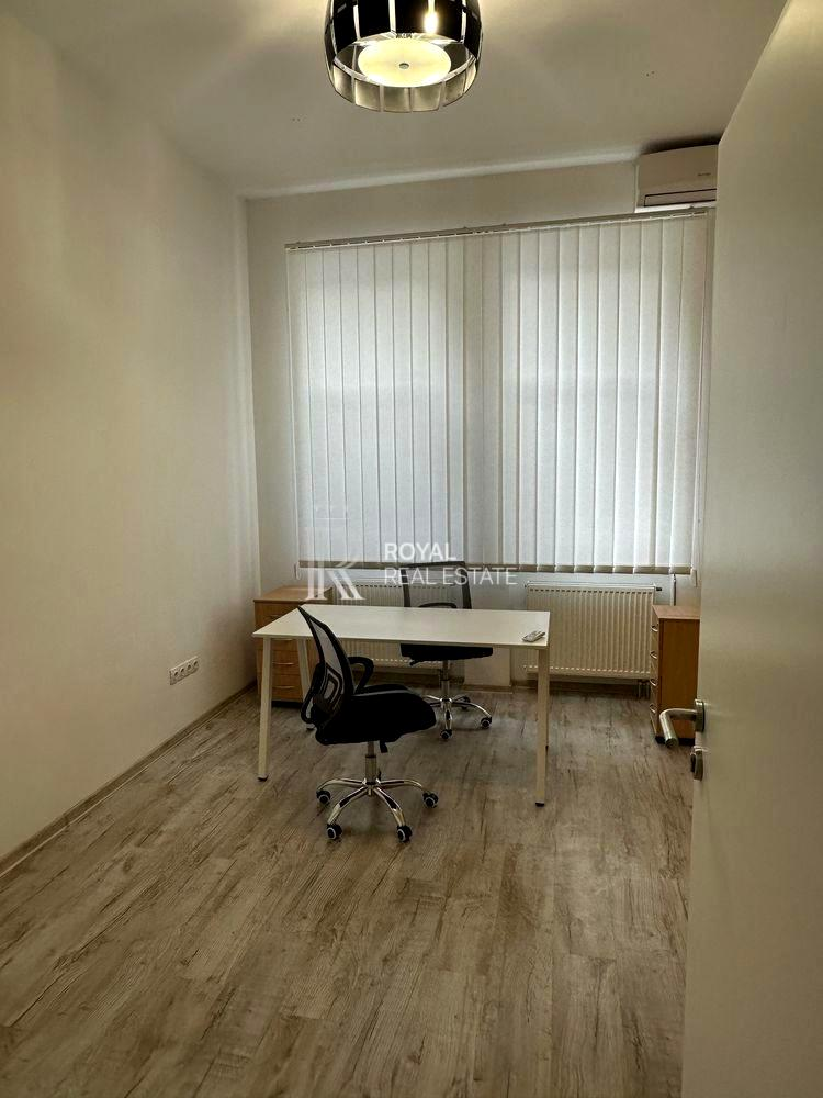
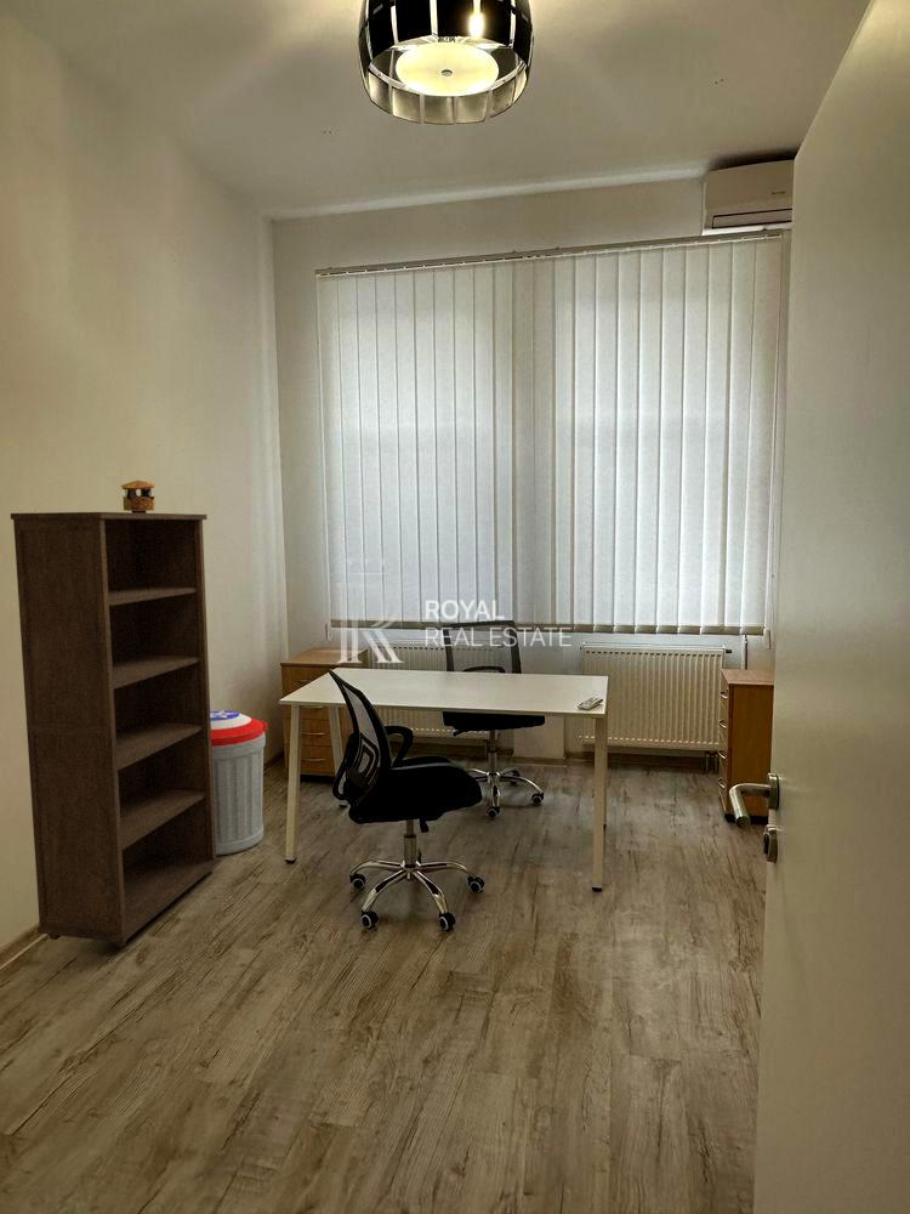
+ bookcase (127, 714)
+ trash can (221, 777)
+ decorative box (138, 497)
